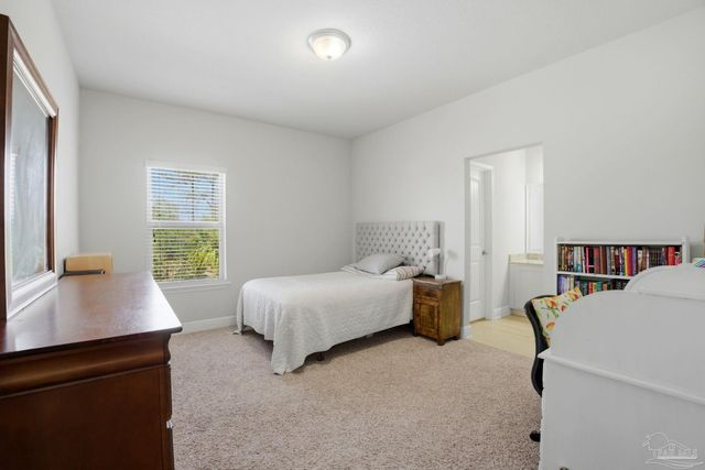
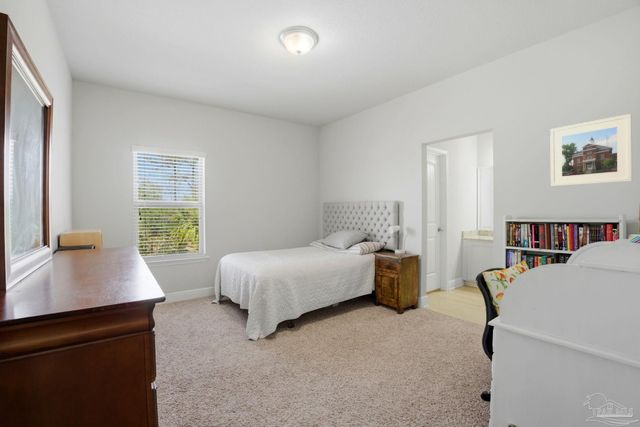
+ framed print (588, 153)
